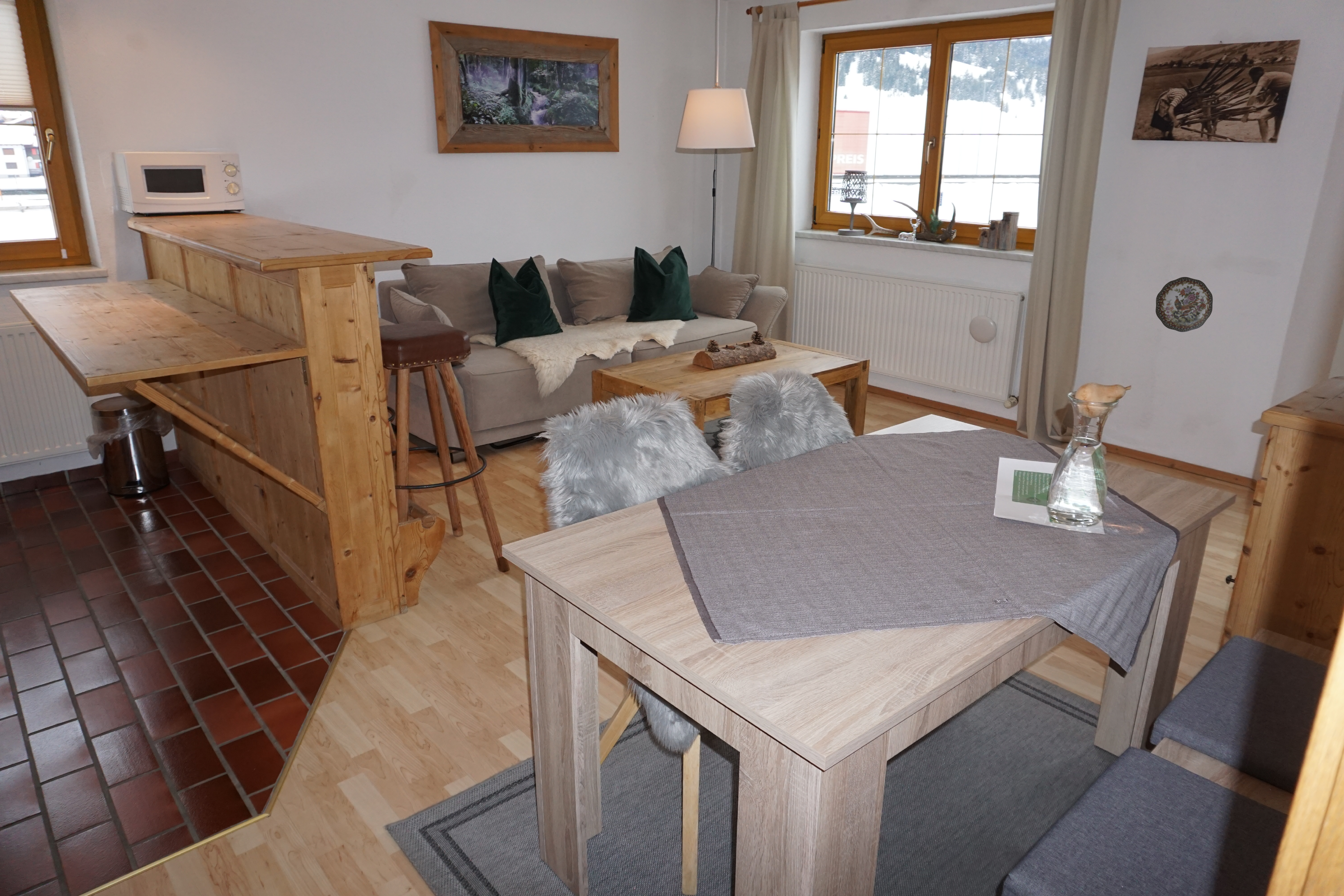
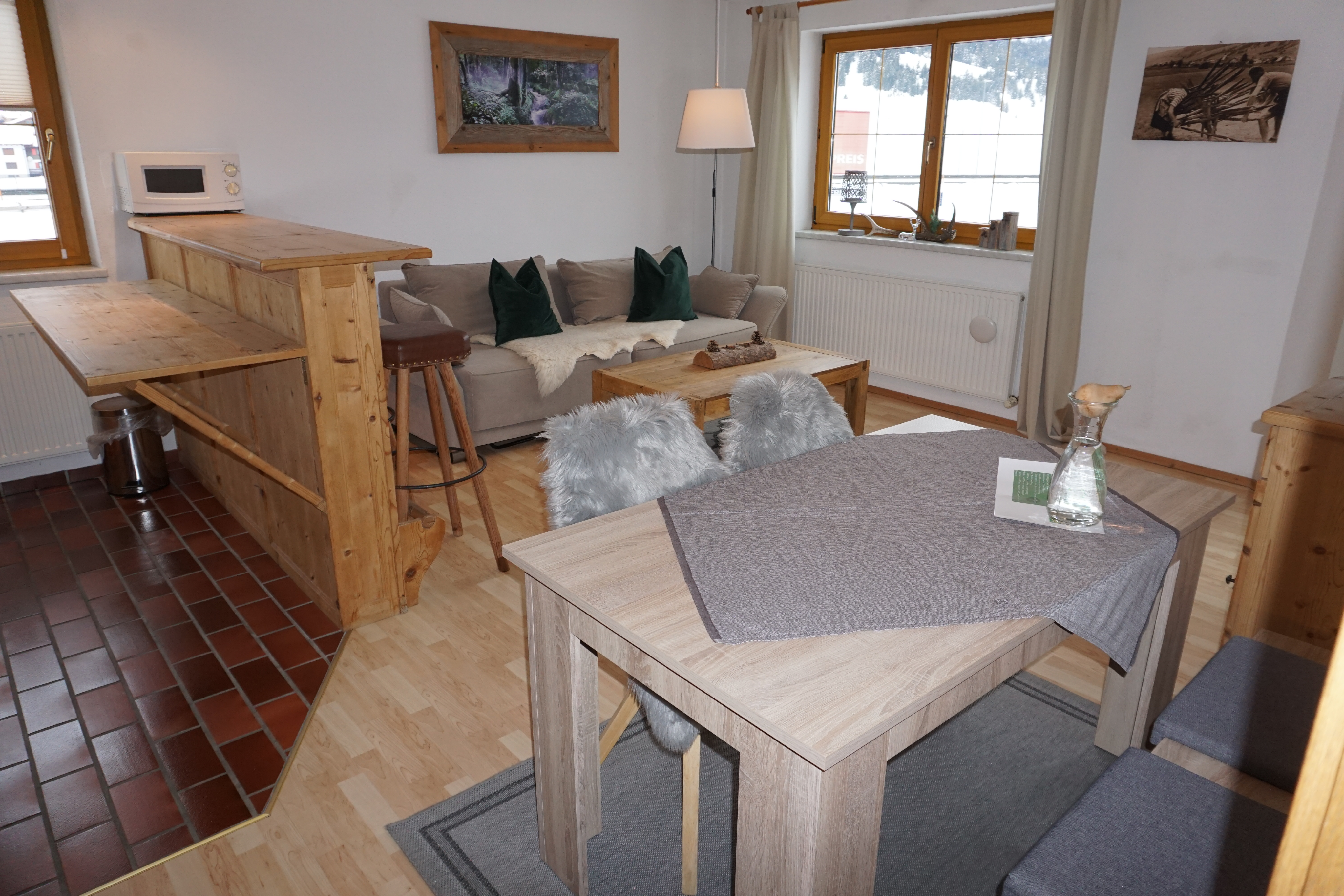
- decorative plate (1185, 304)
